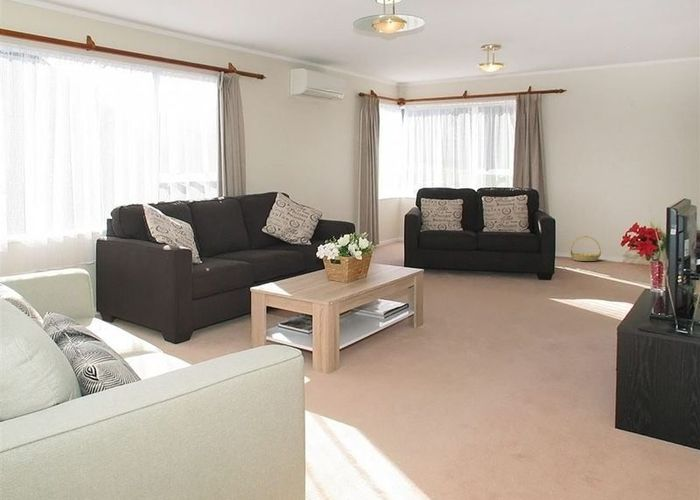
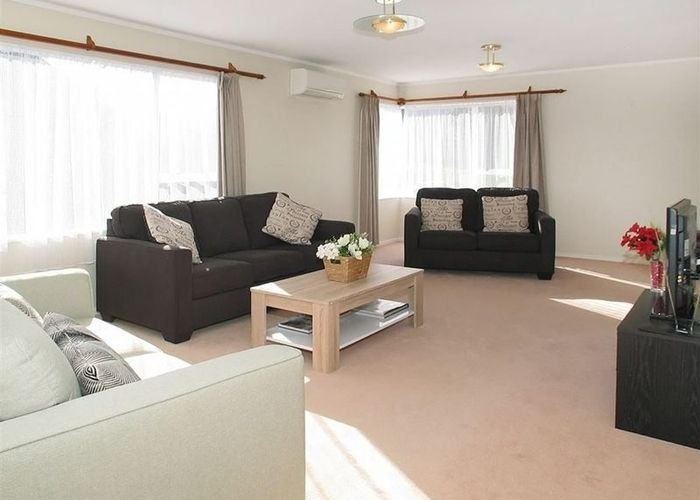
- basket (584, 253)
